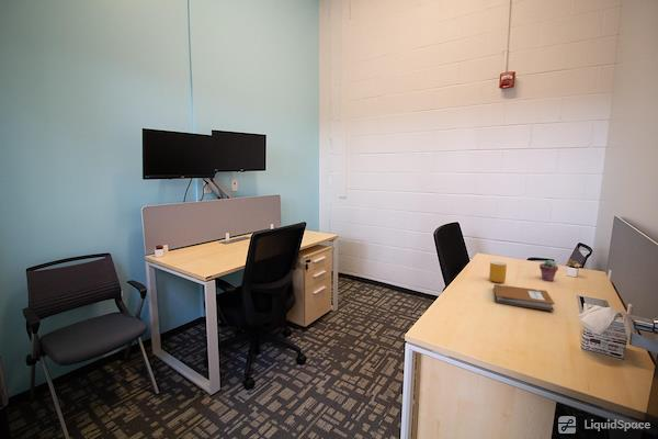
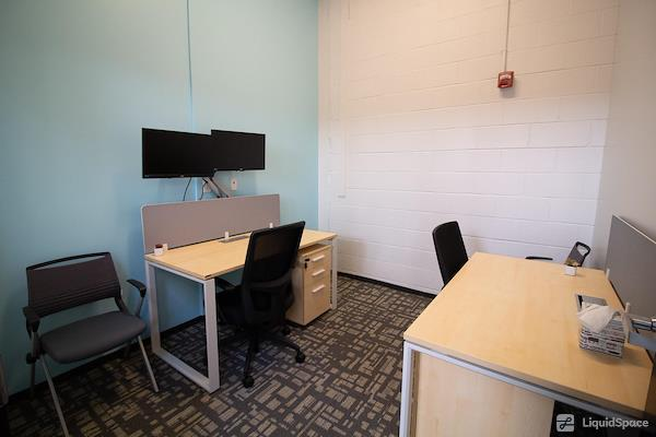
- mug (498, 271)
- notebook (522, 295)
- potted succulent (548, 269)
